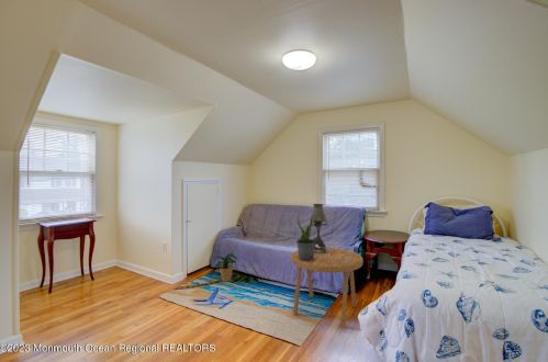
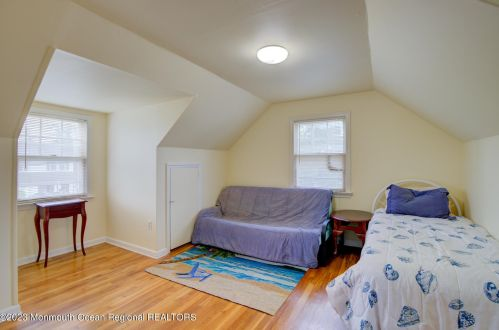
- potted plant (305, 237)
- potted plant (226, 268)
- table lamp (317, 227)
- side table (328, 272)
